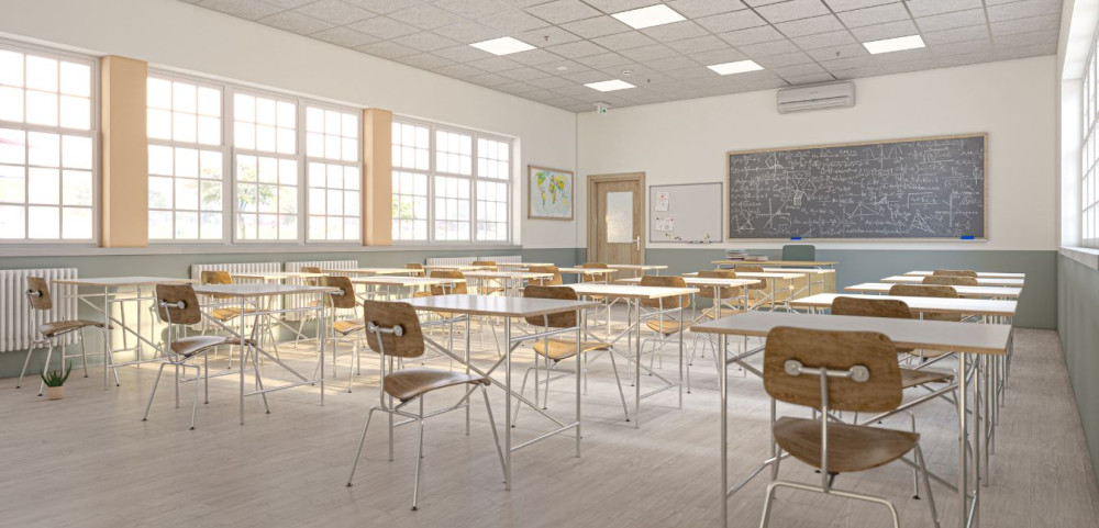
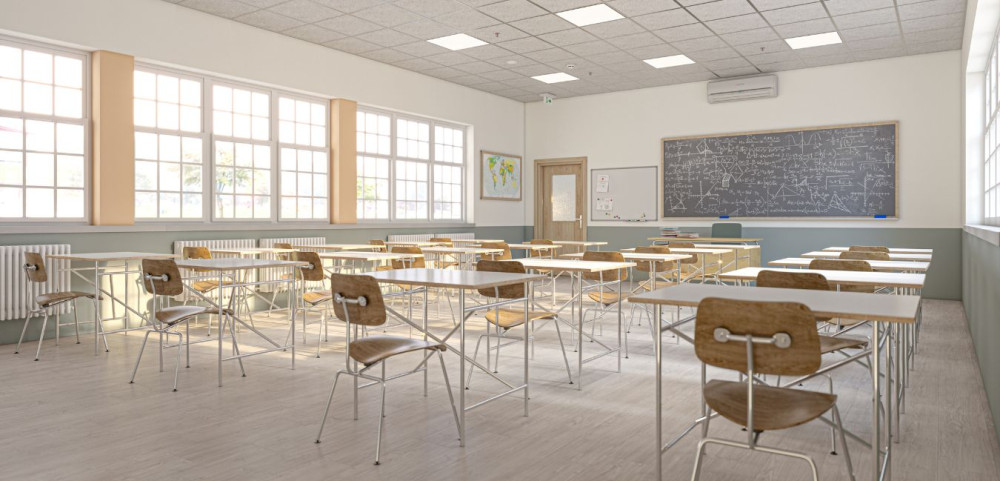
- potted plant (56, 379)
